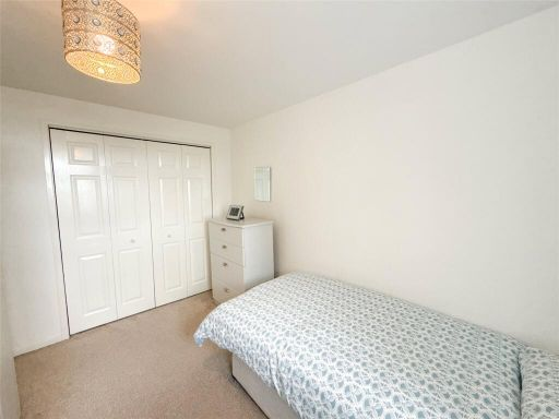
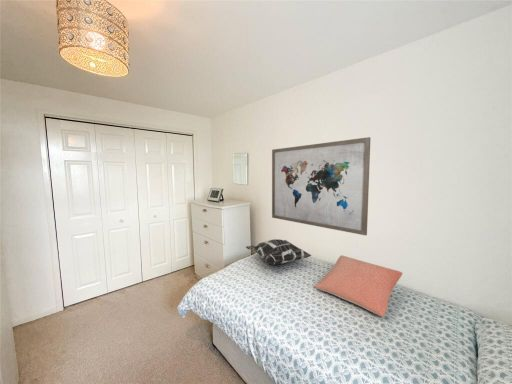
+ pillow (357, 280)
+ decorative pillow (276, 250)
+ wall art (311, 185)
